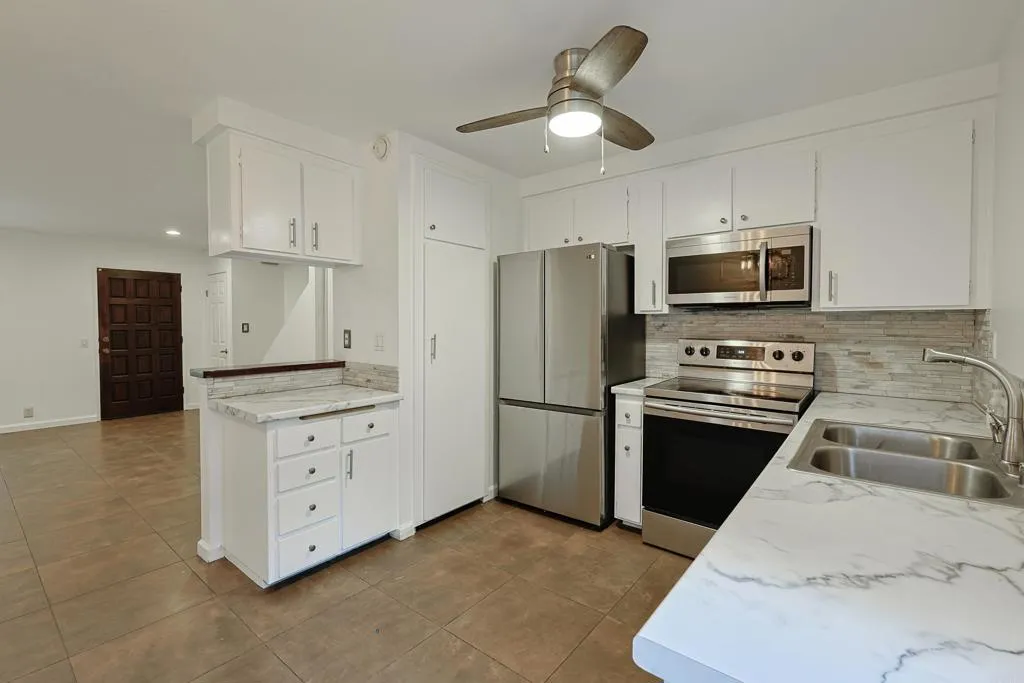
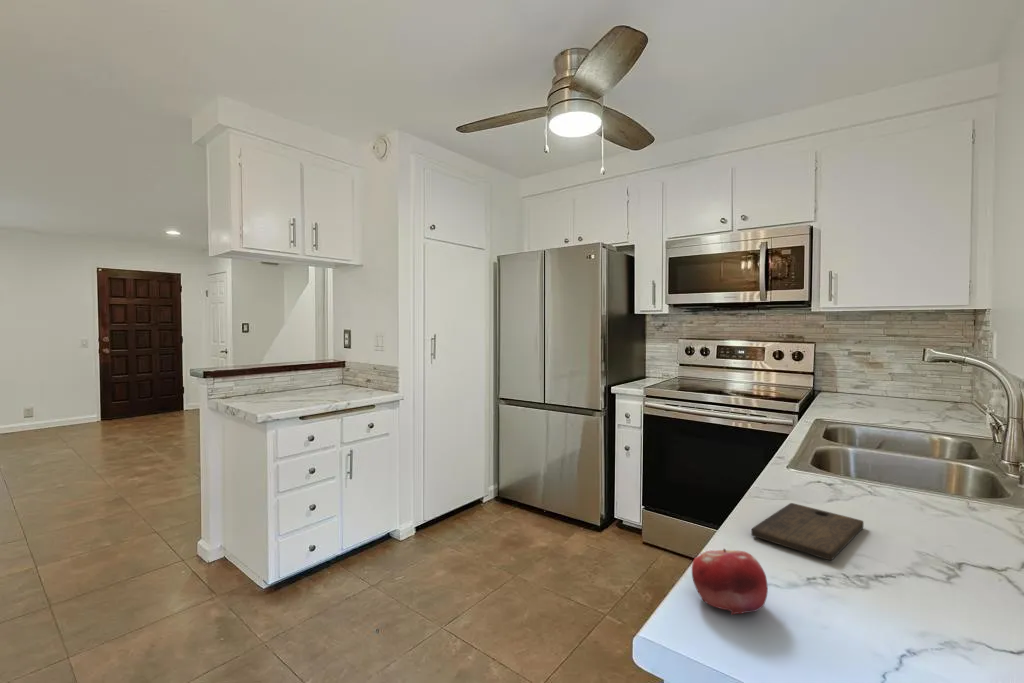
+ fruit (728, 576)
+ cutting board (808, 528)
